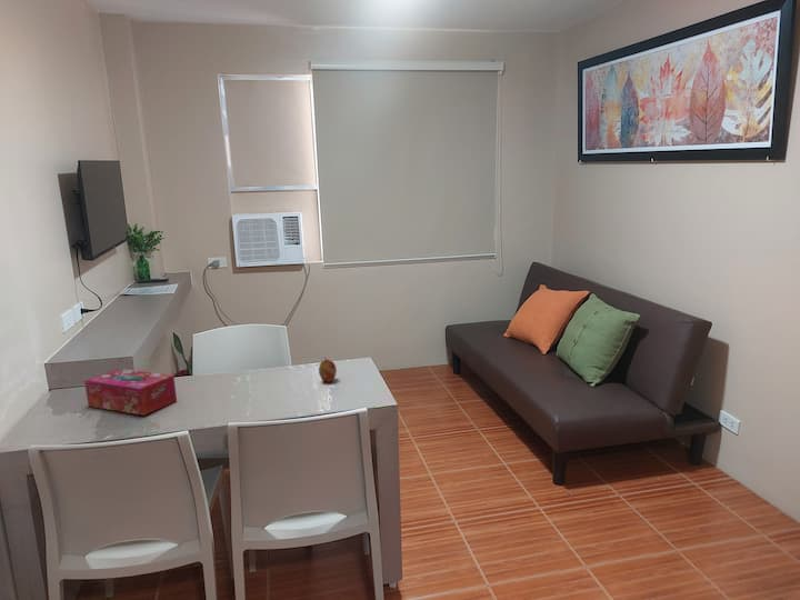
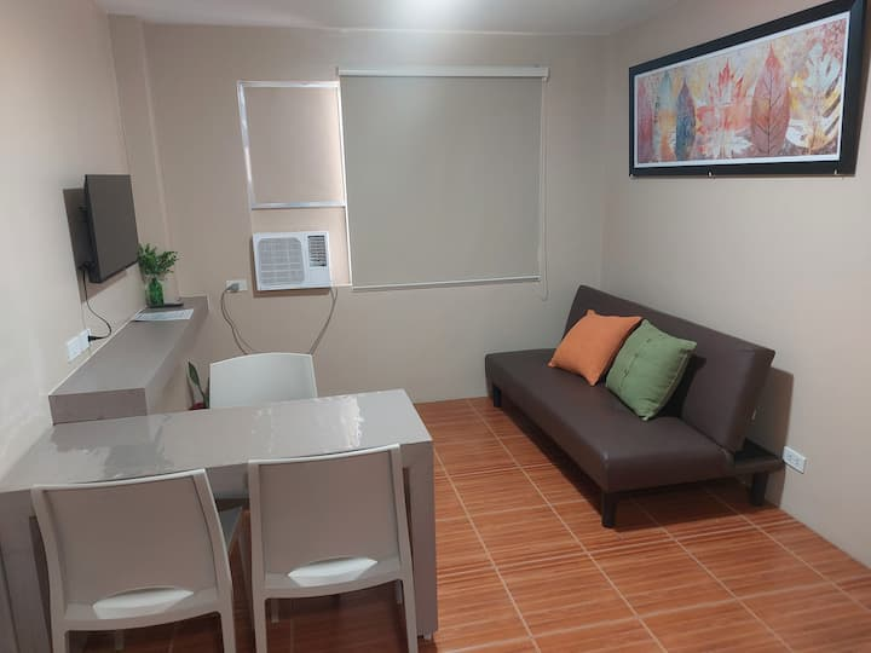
- apple (327, 369)
- tissue box (130, 390)
